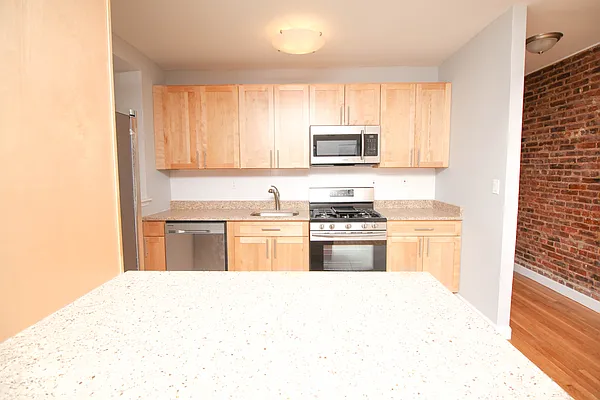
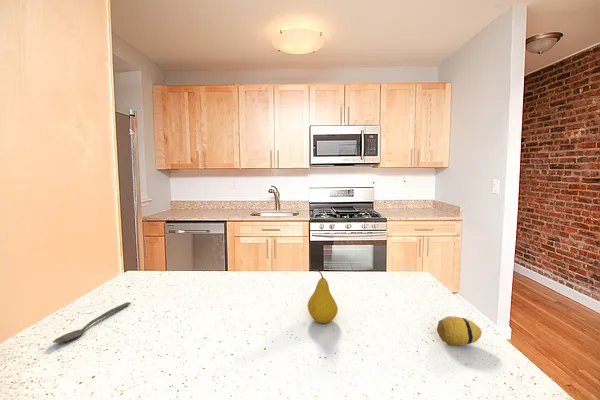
+ spoon (97, 319)
+ fruit (322, 294)
+ decorative egg (459, 330)
